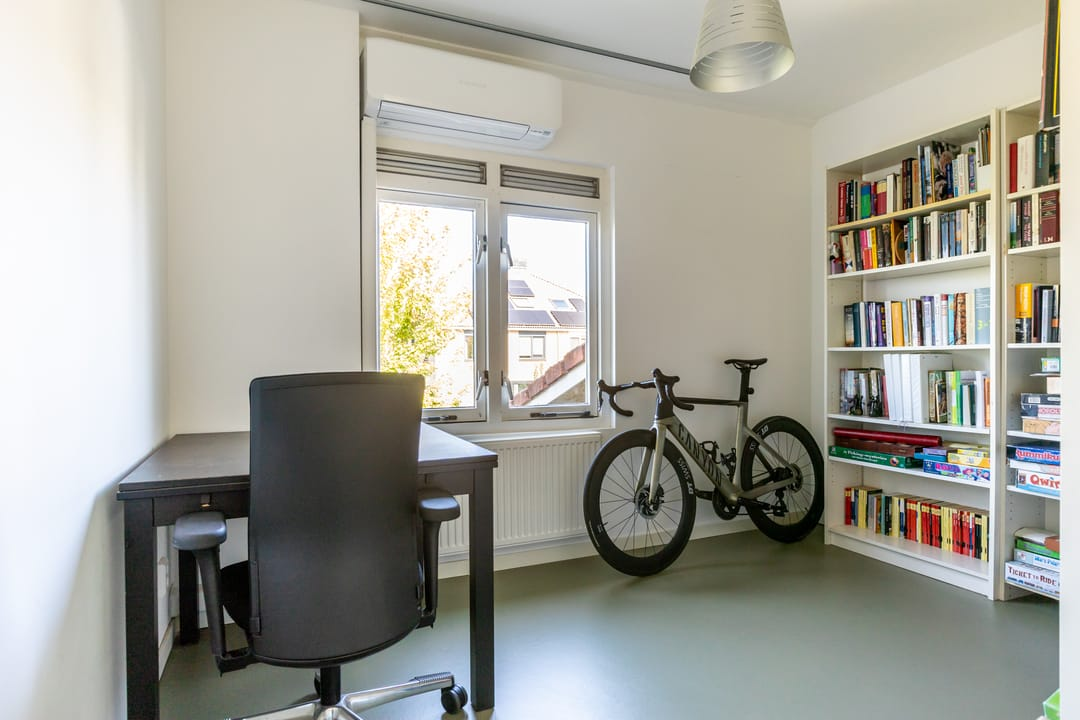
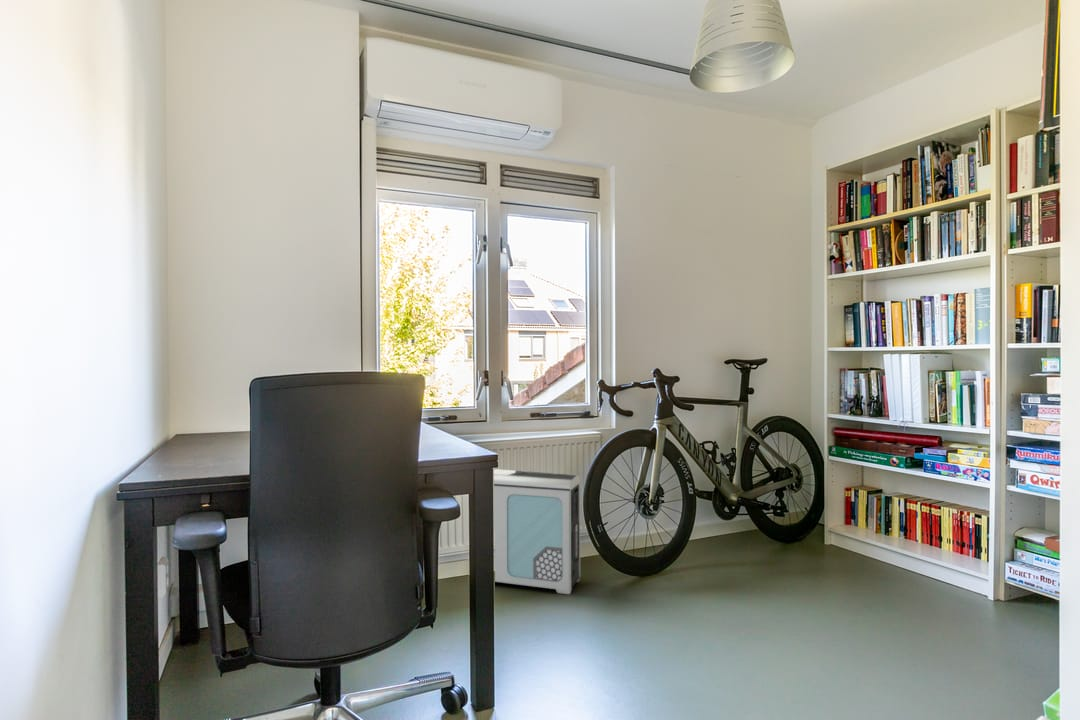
+ air purifier (526, 527)
